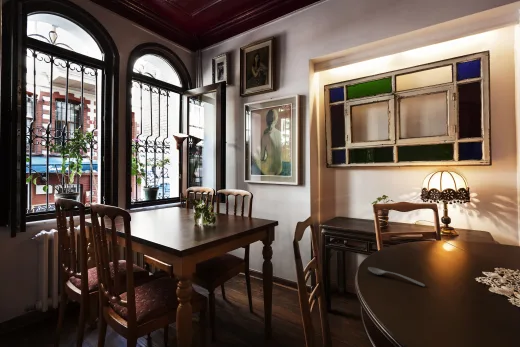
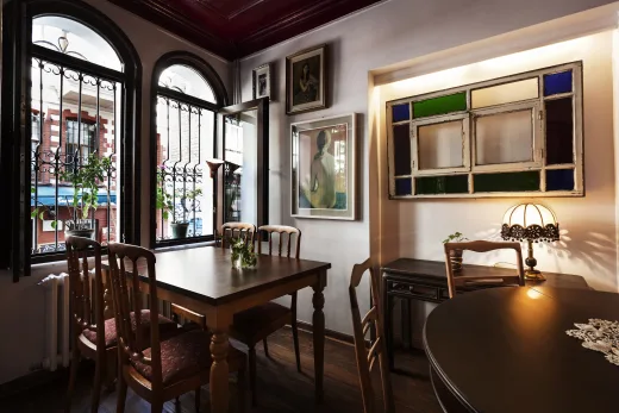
- soupspoon (394, 273)
